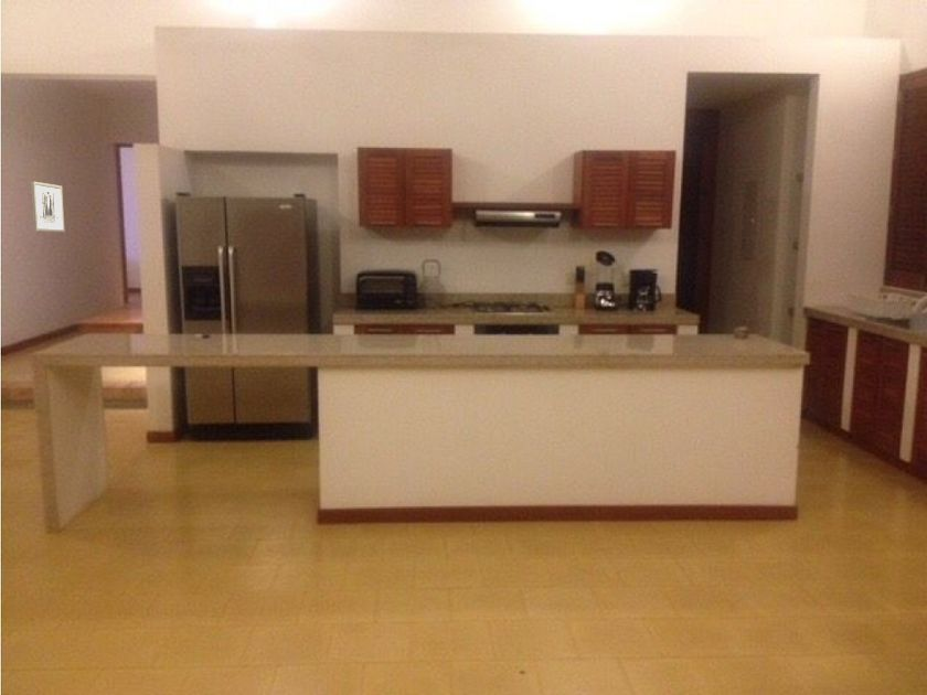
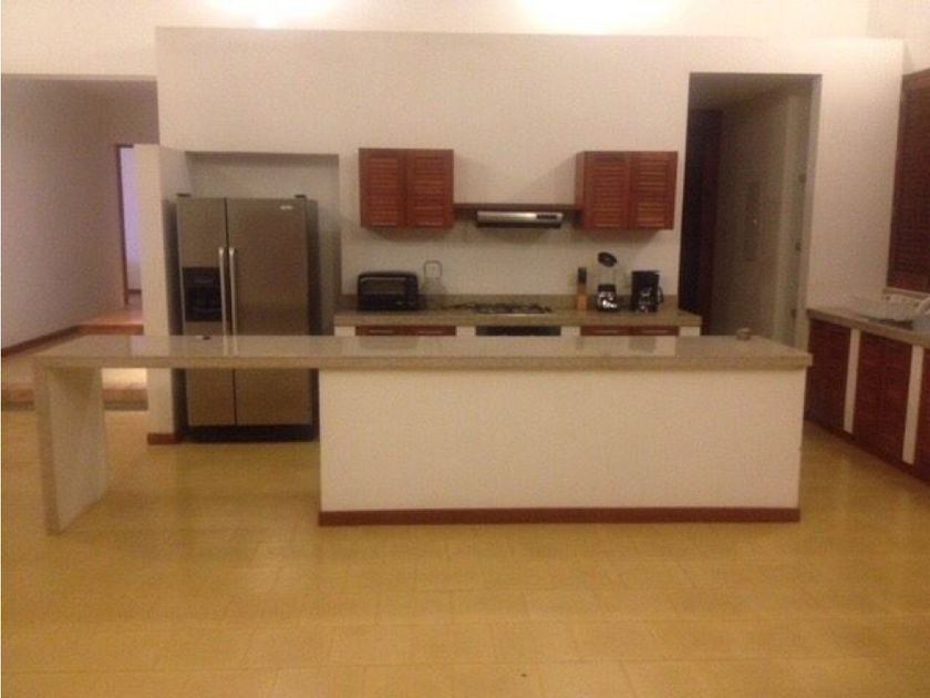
- wall art (49, 207)
